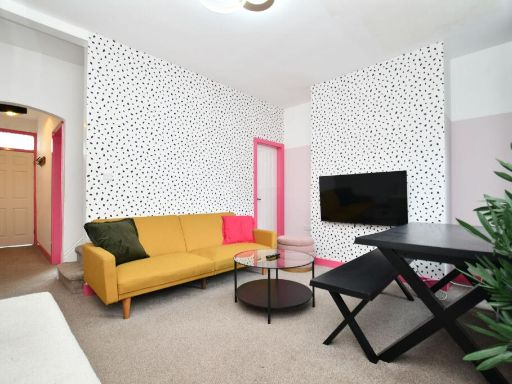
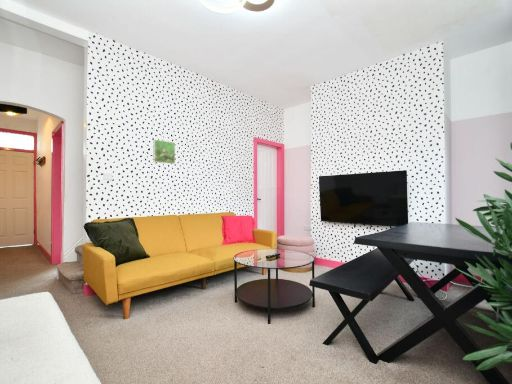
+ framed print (164, 152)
